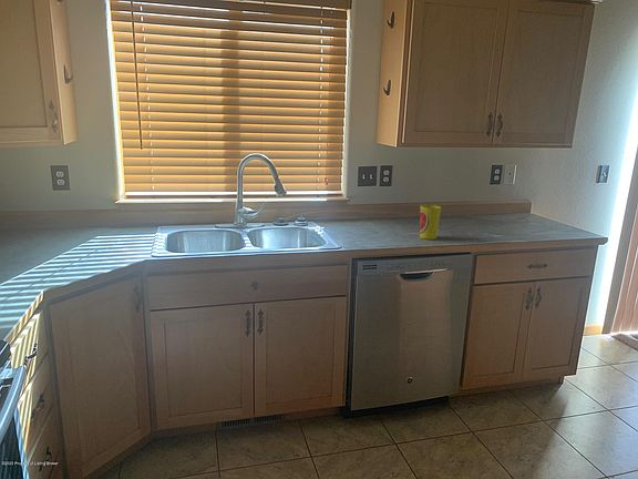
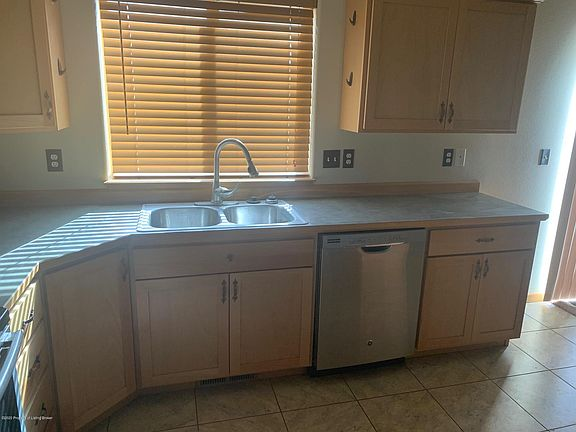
- cup (429, 222)
